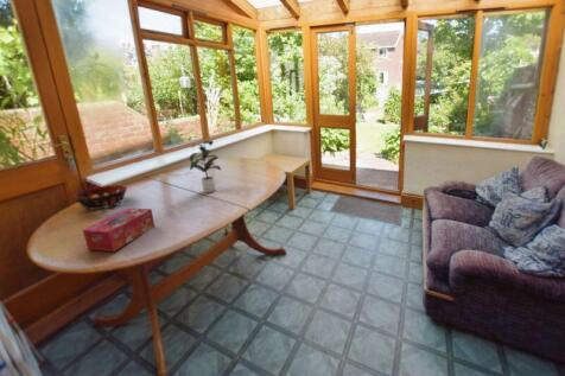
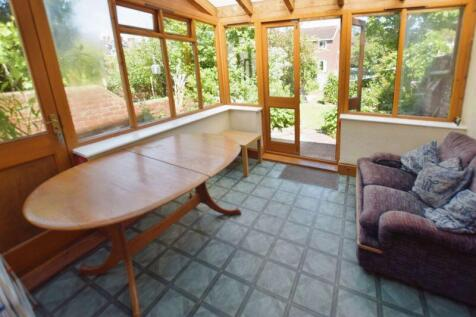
- decorative bowl (102, 197)
- tissue box (121, 228)
- potted plant (202, 166)
